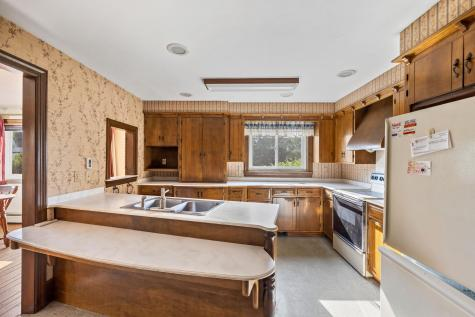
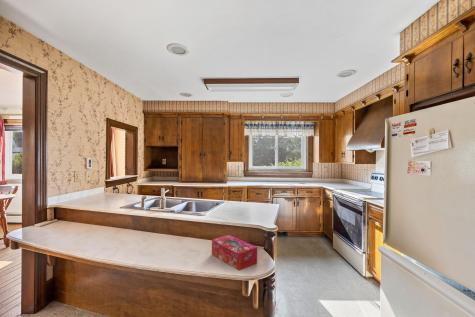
+ tissue box (233, 250)
